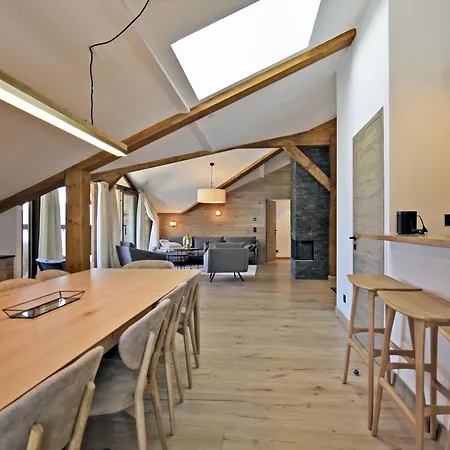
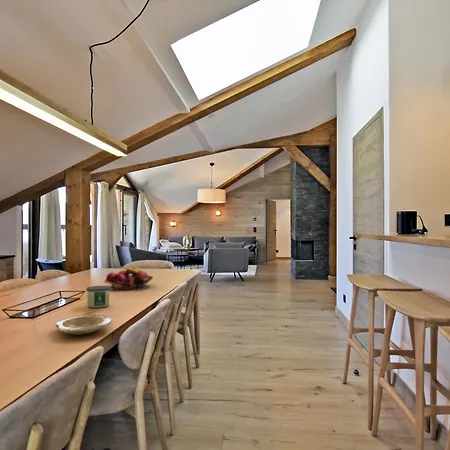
+ fruit basket (129, 277)
+ plate (84, 326)
+ candle (98, 296)
